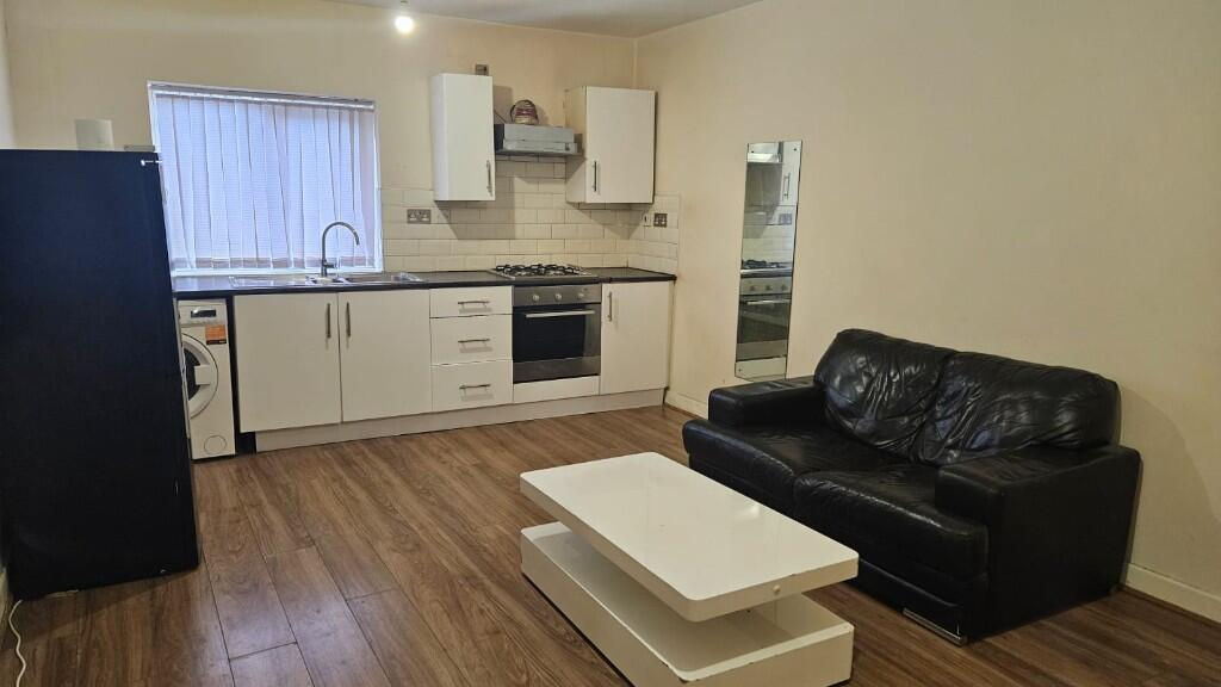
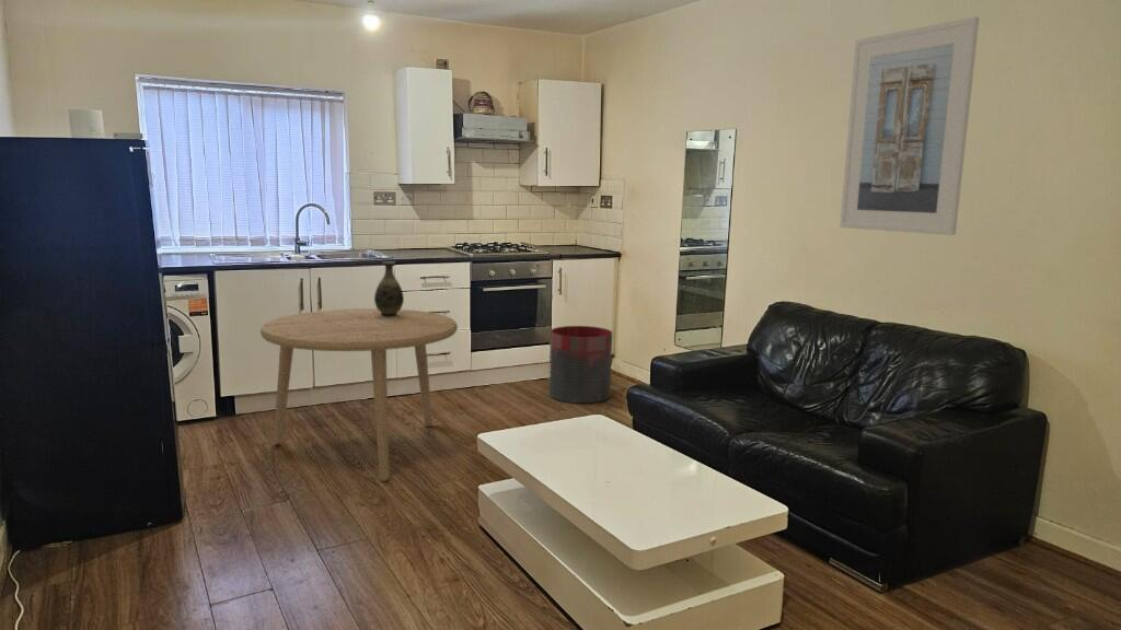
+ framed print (902, 132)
+ vase (389, 289)
+ trash can (580, 363)
+ dining table (373, 386)
